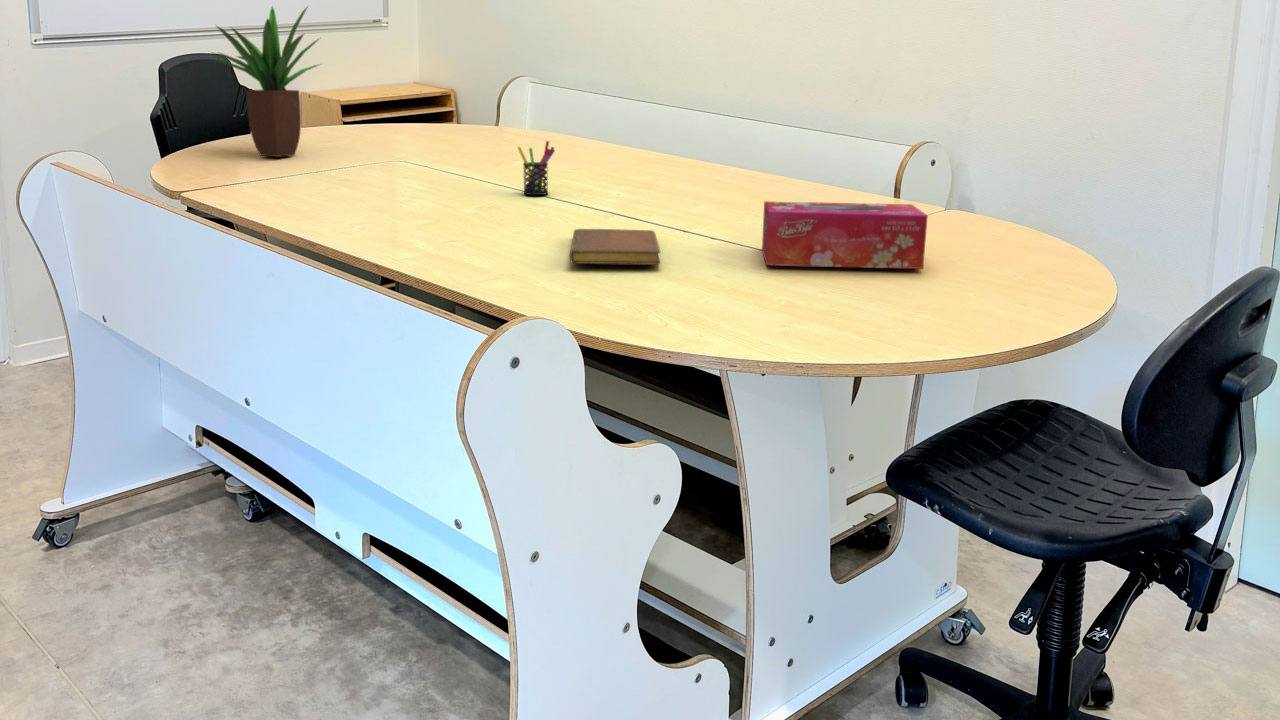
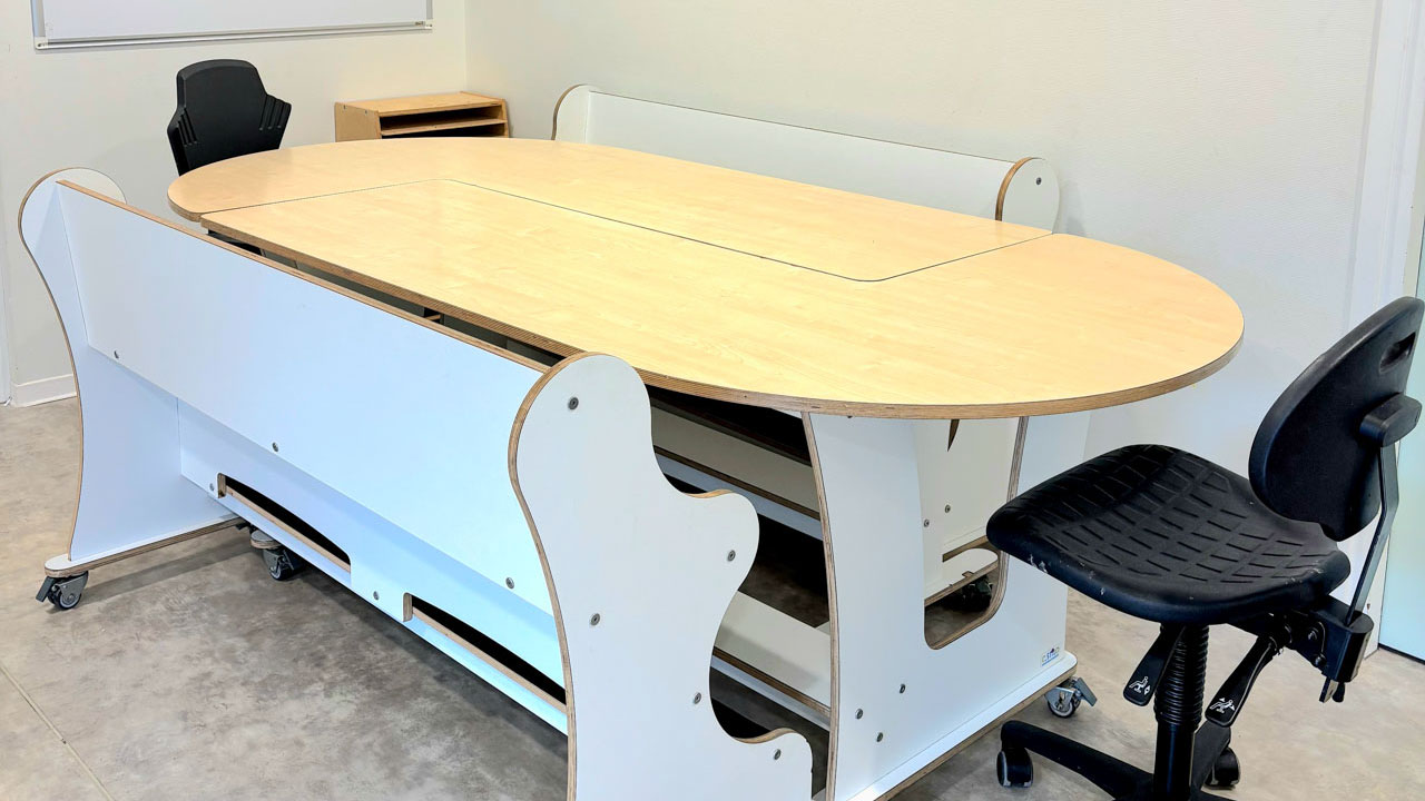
- notebook (614, 245)
- tissue box (841, 234)
- pen holder (536, 167)
- potted plant (271, 80)
